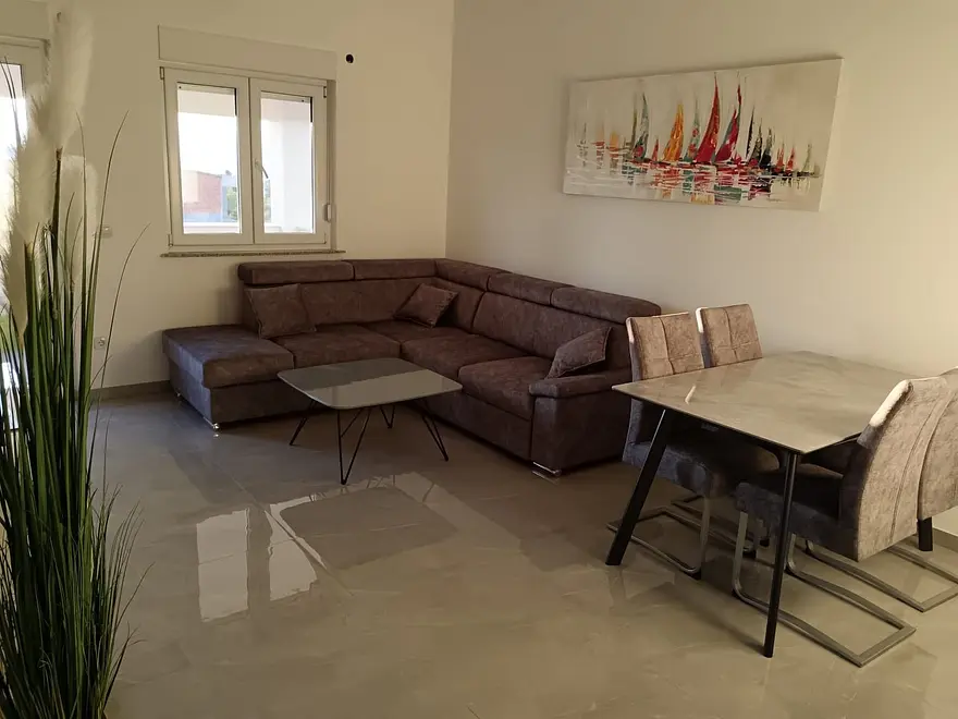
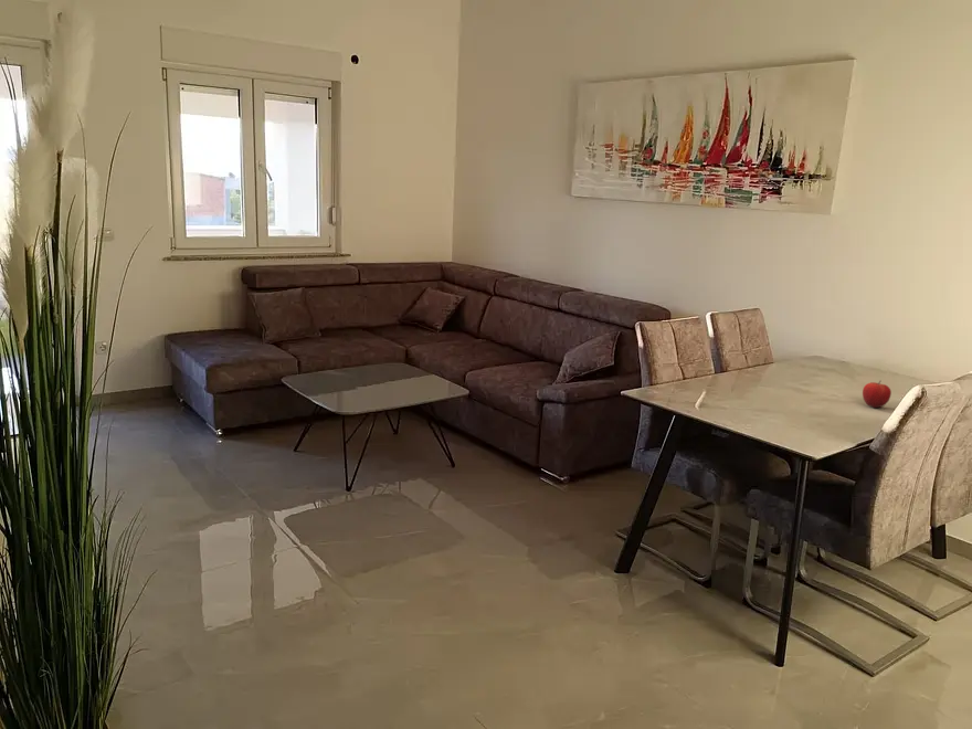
+ fruit (876, 393)
